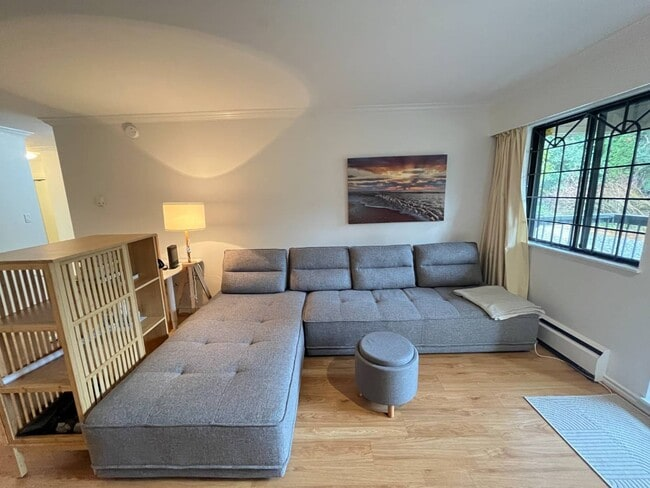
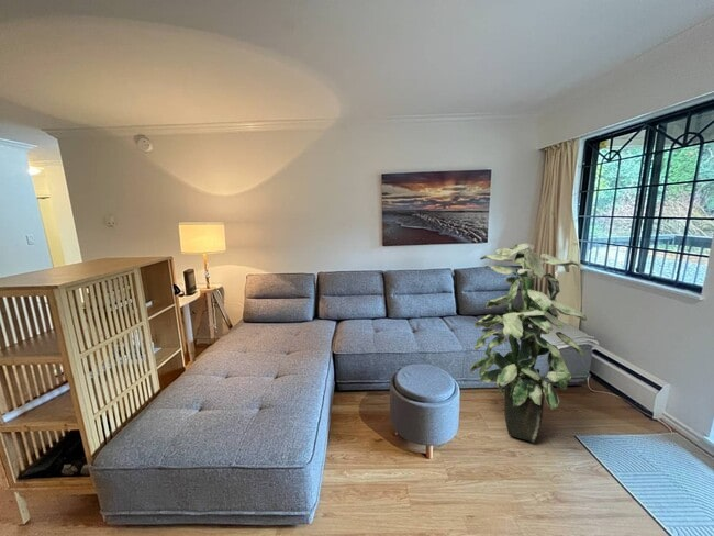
+ indoor plant (520, 339)
